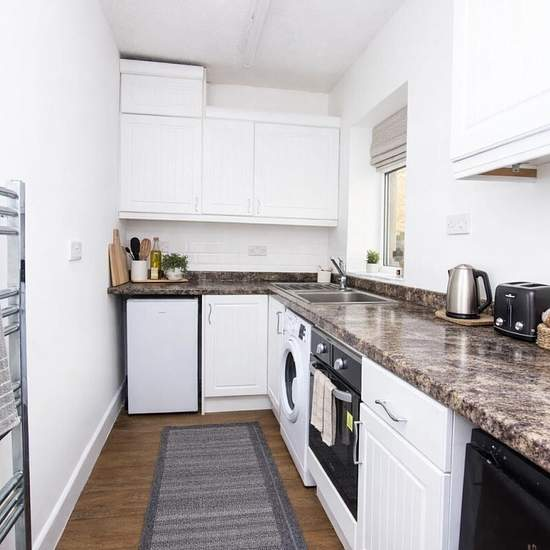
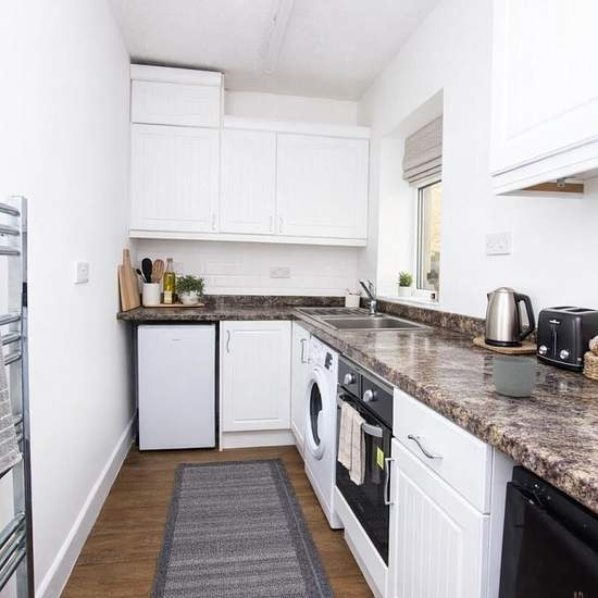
+ mug (520, 376)
